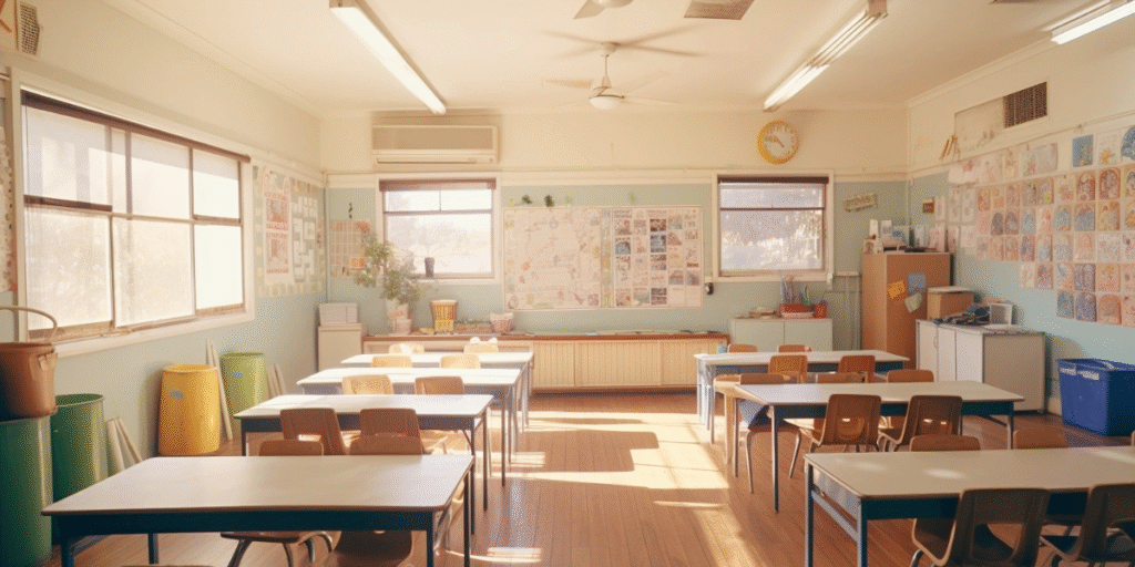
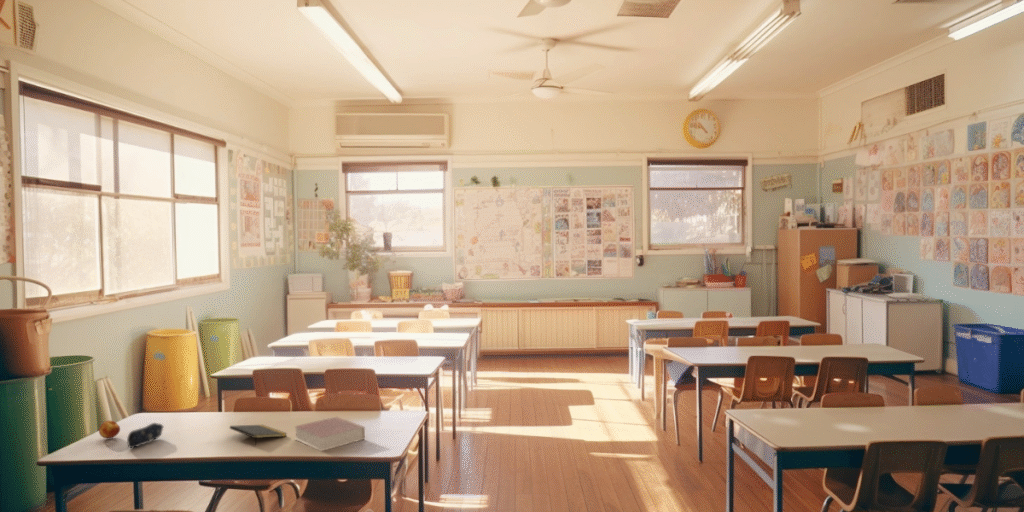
+ notepad (258, 431)
+ fruit (109, 429)
+ pencil case (145, 434)
+ book (329, 432)
